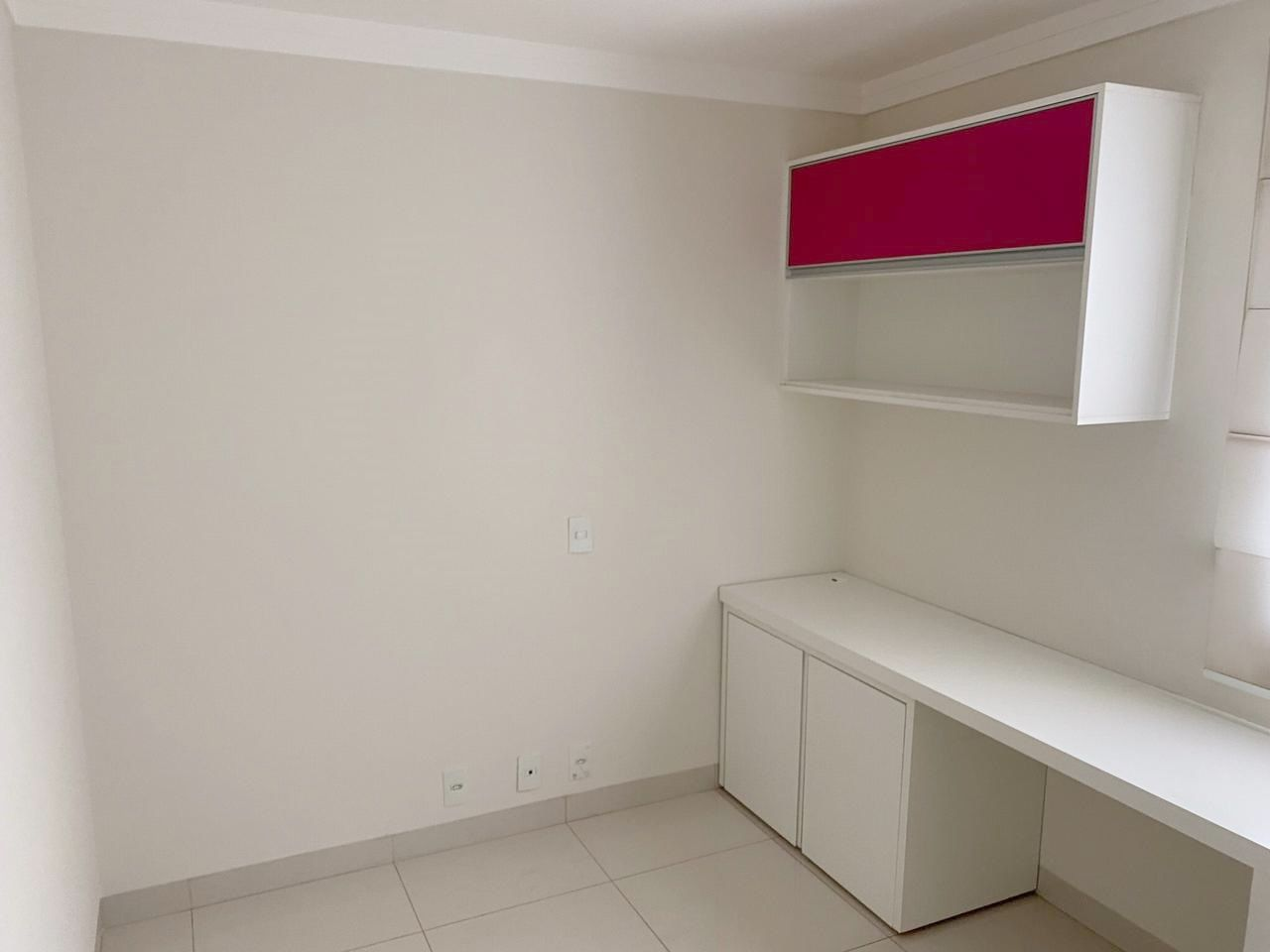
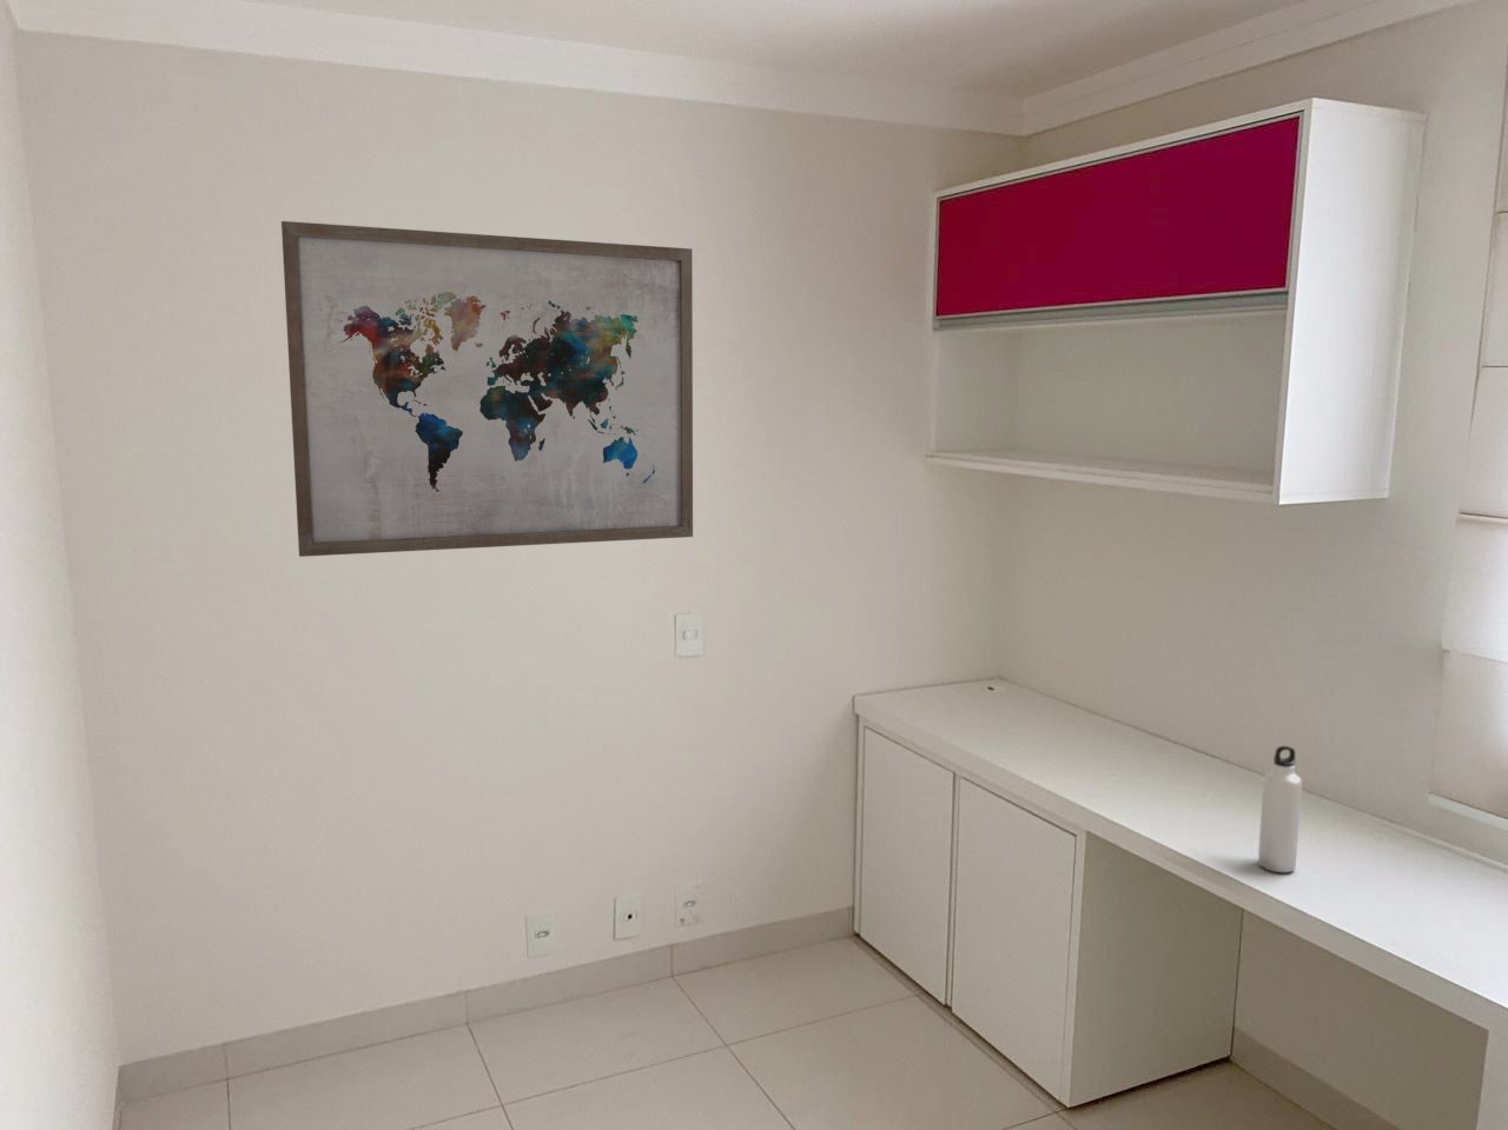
+ water bottle (1281, 806)
+ wall art (506, 393)
